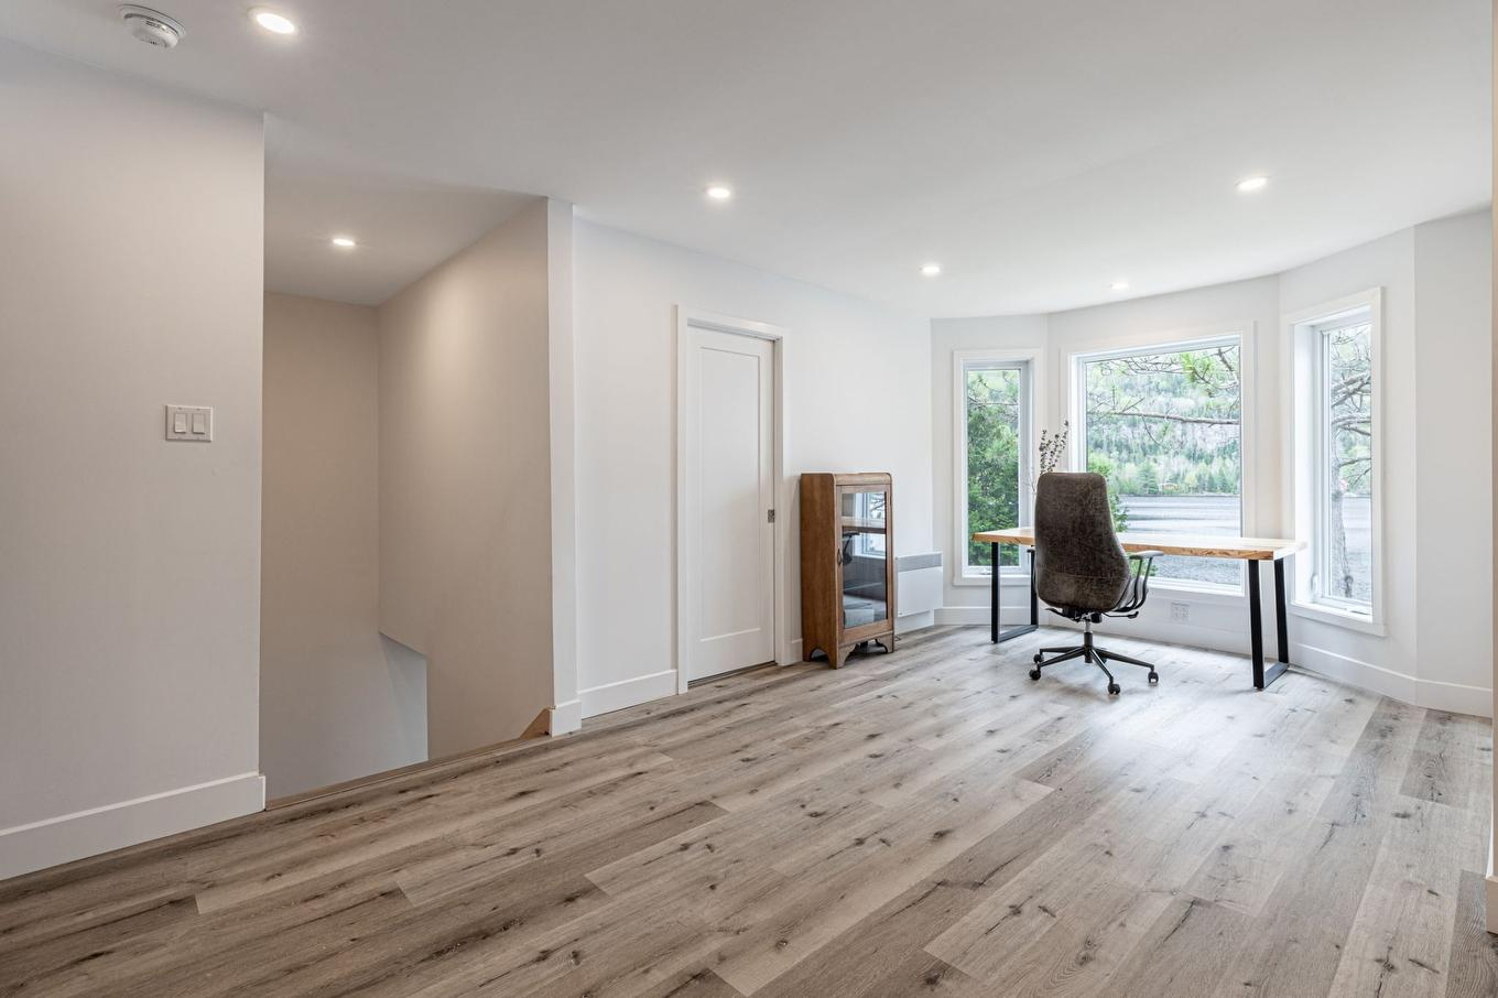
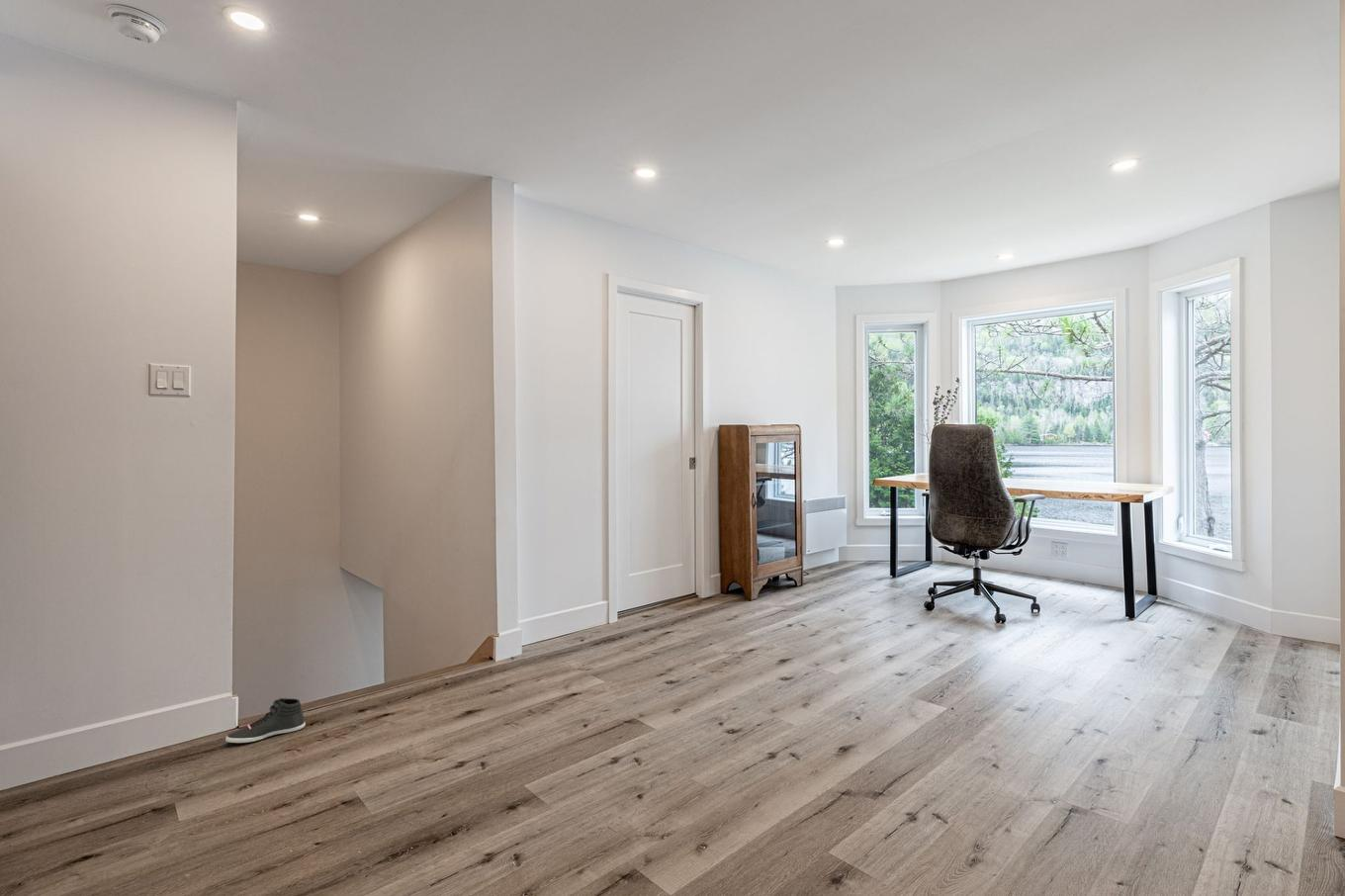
+ sneaker (266, 718)
